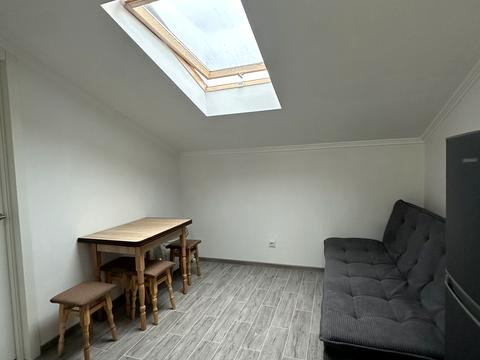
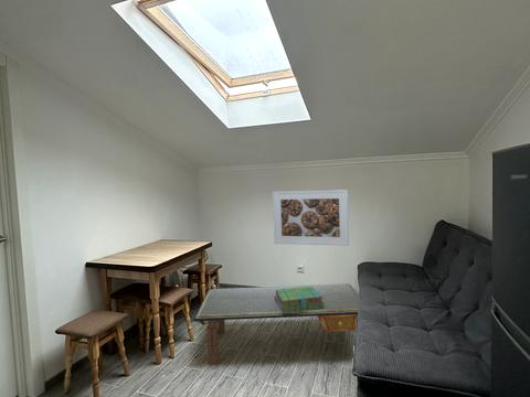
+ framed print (309, 217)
+ coffee table (282, 316)
+ stack of books (298, 298)
